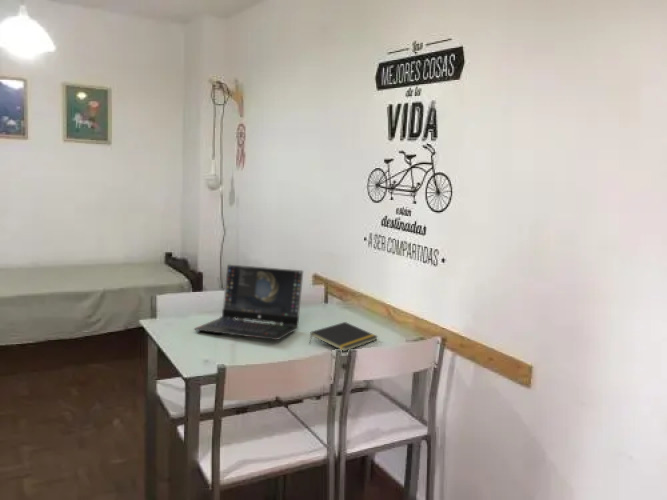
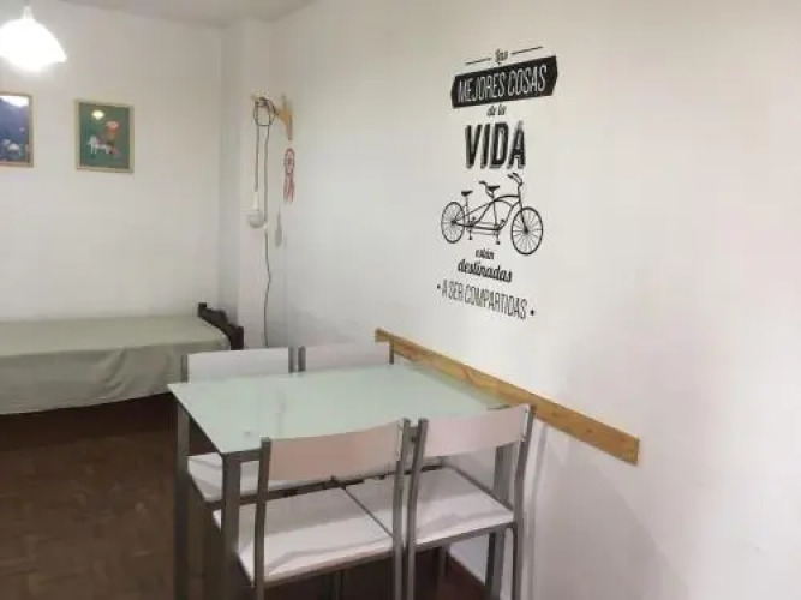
- laptop computer (250, 300)
- notepad (344, 335)
